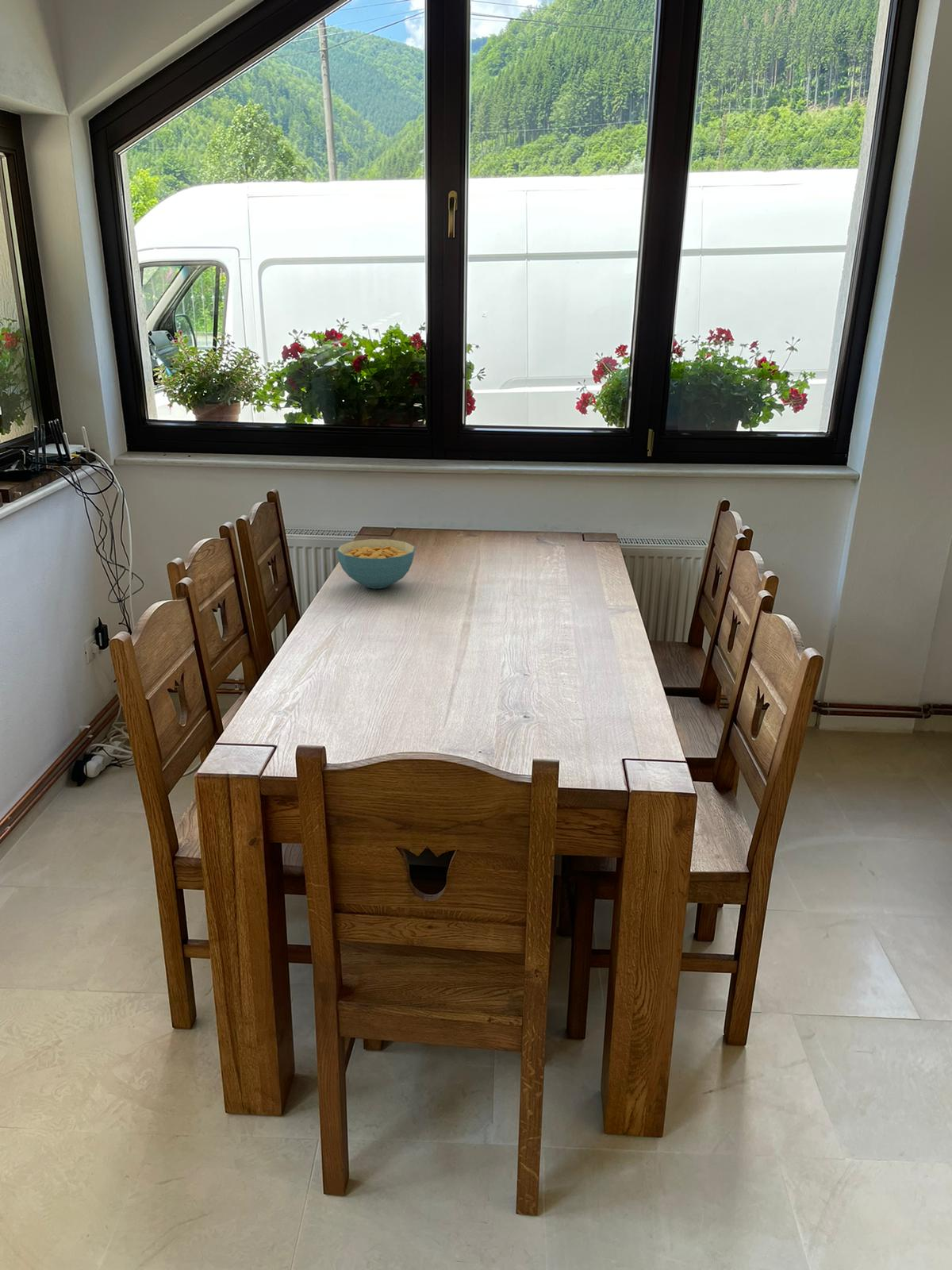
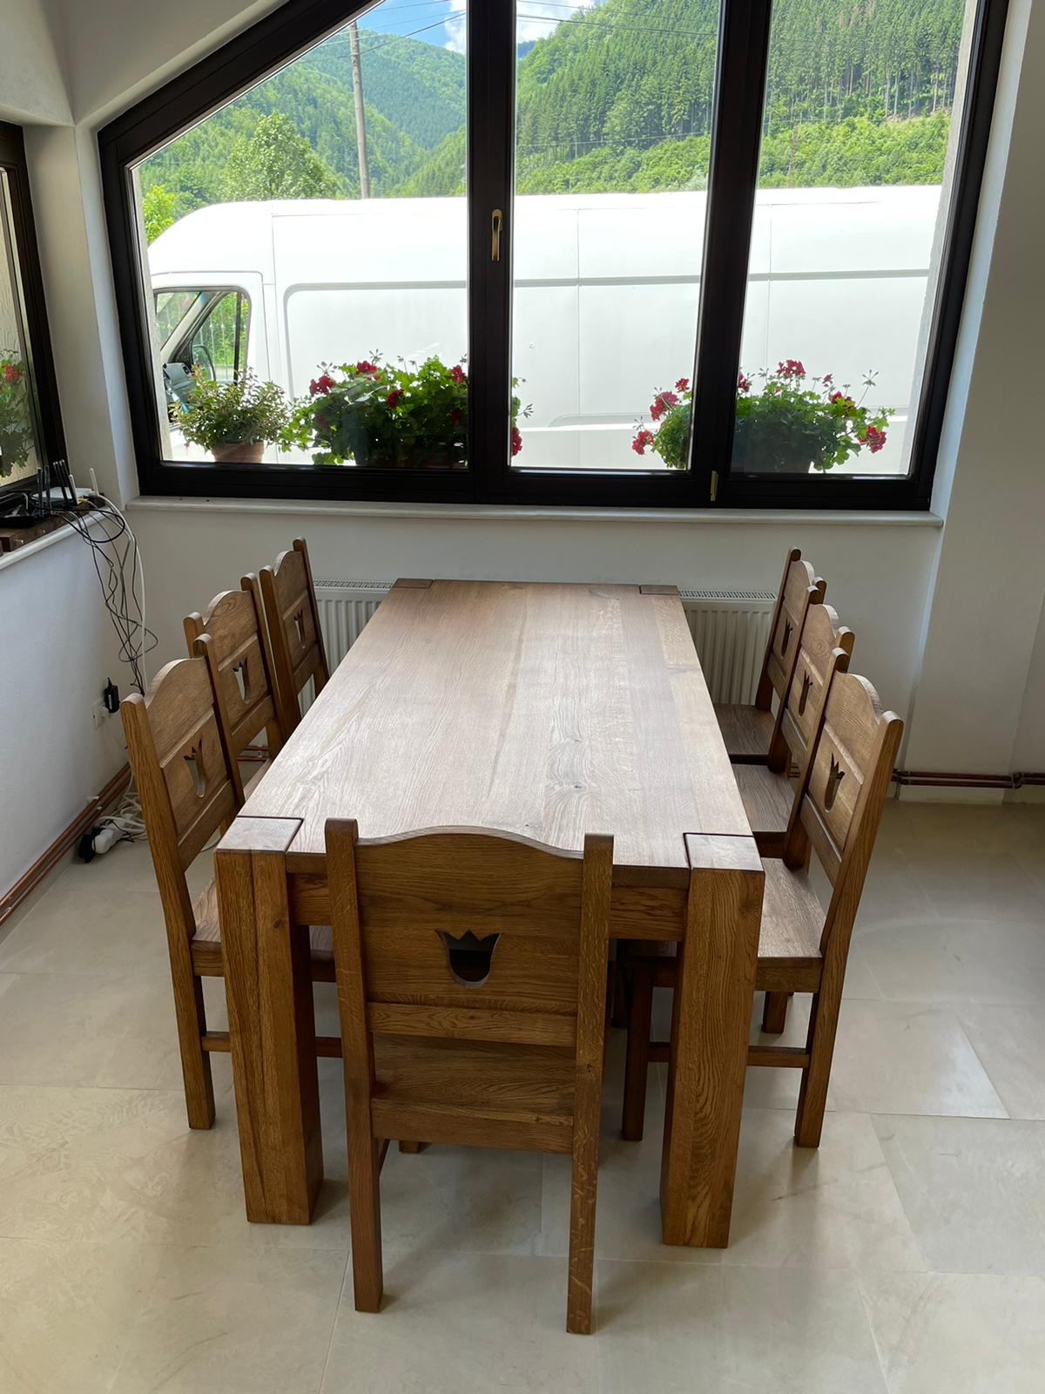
- cereal bowl (376, 567)
